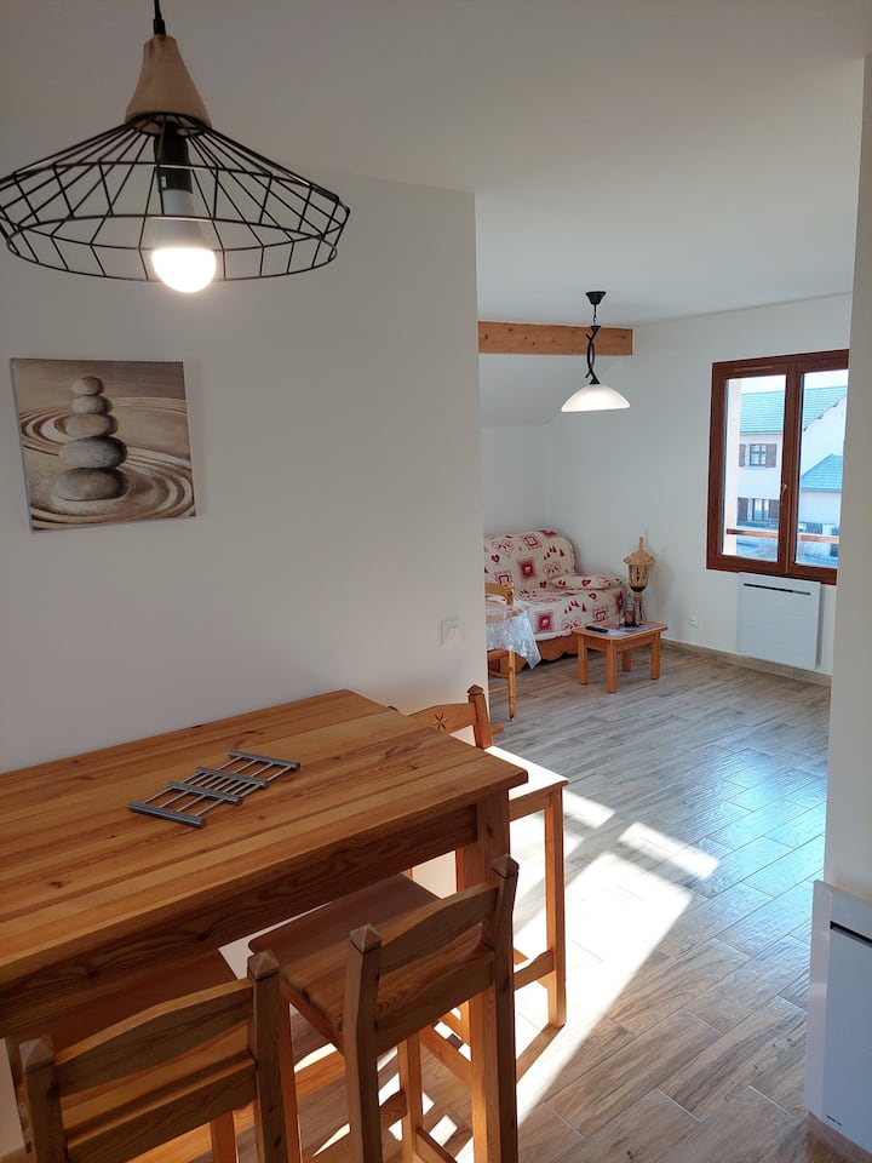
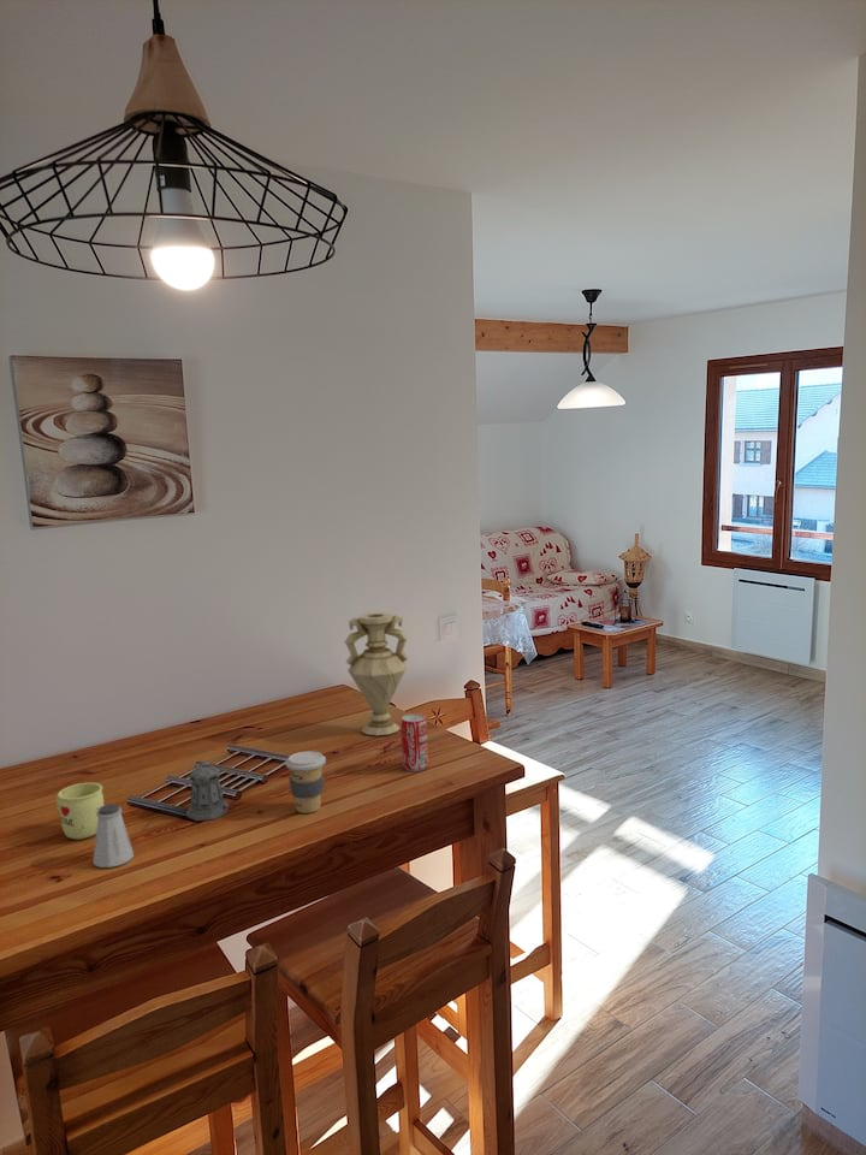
+ coffee cup (307, 782)
+ beverage can (414, 742)
+ mug (75, 810)
+ pepper shaker (204, 790)
+ vase (378, 673)
+ saltshaker (111, 833)
